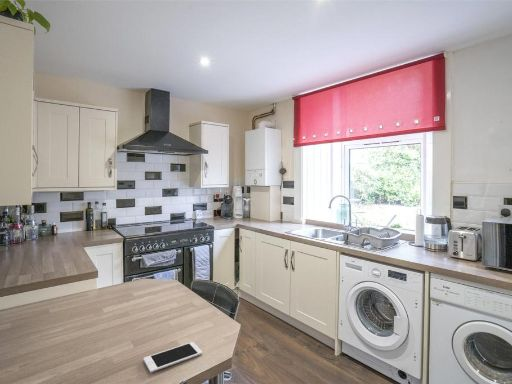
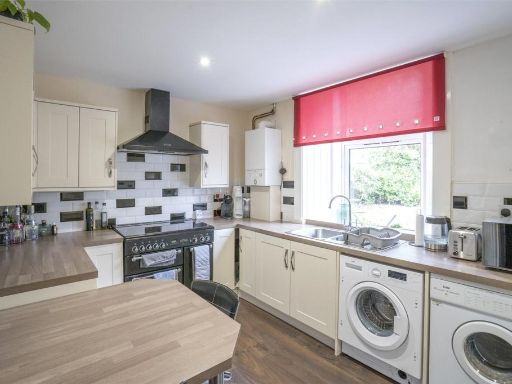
- cell phone (173, 355)
